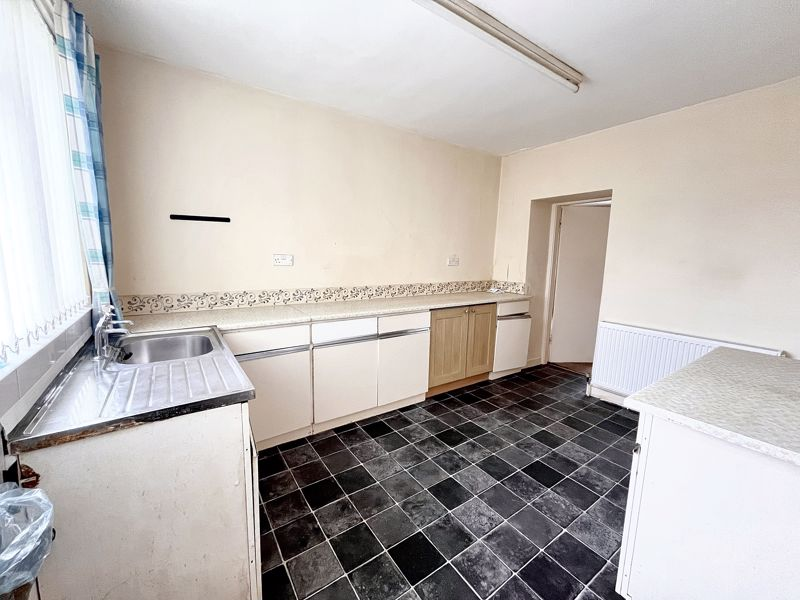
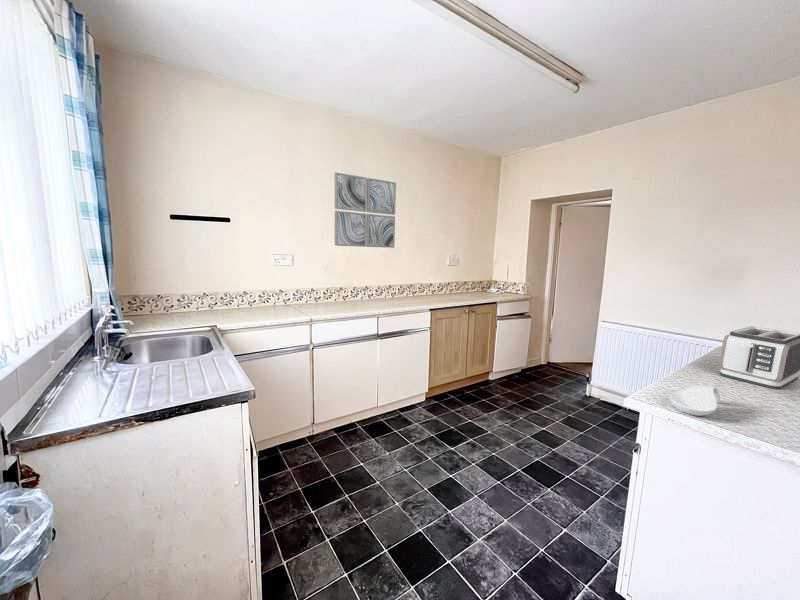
+ wall art (367, 211)
+ spoon rest (699, 398)
+ toaster (761, 355)
